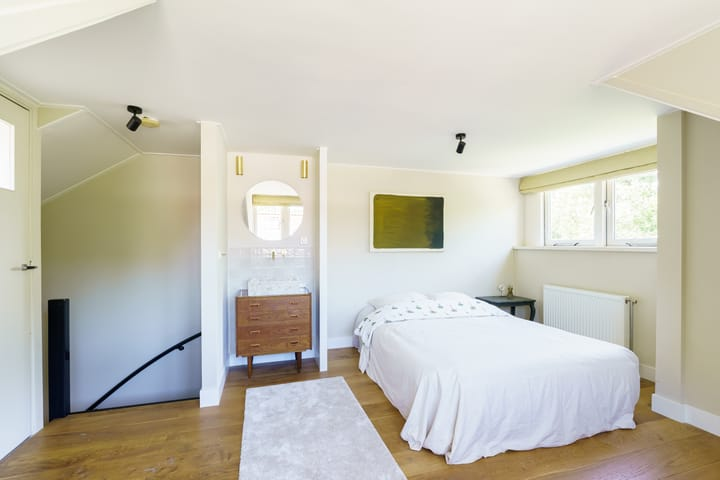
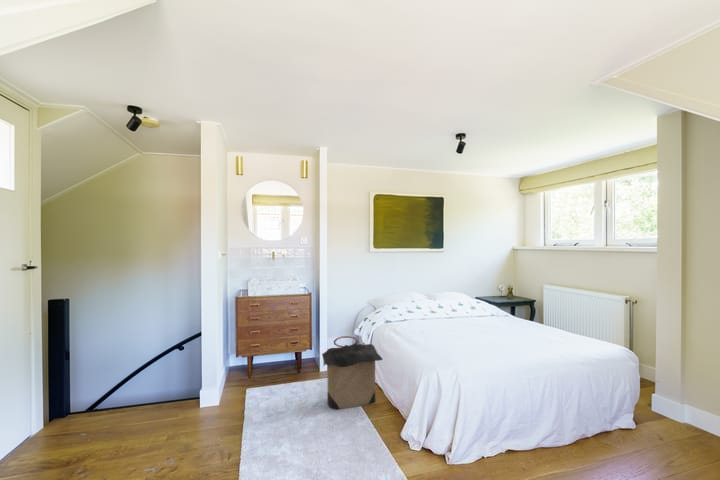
+ laundry hamper (352, 366)
